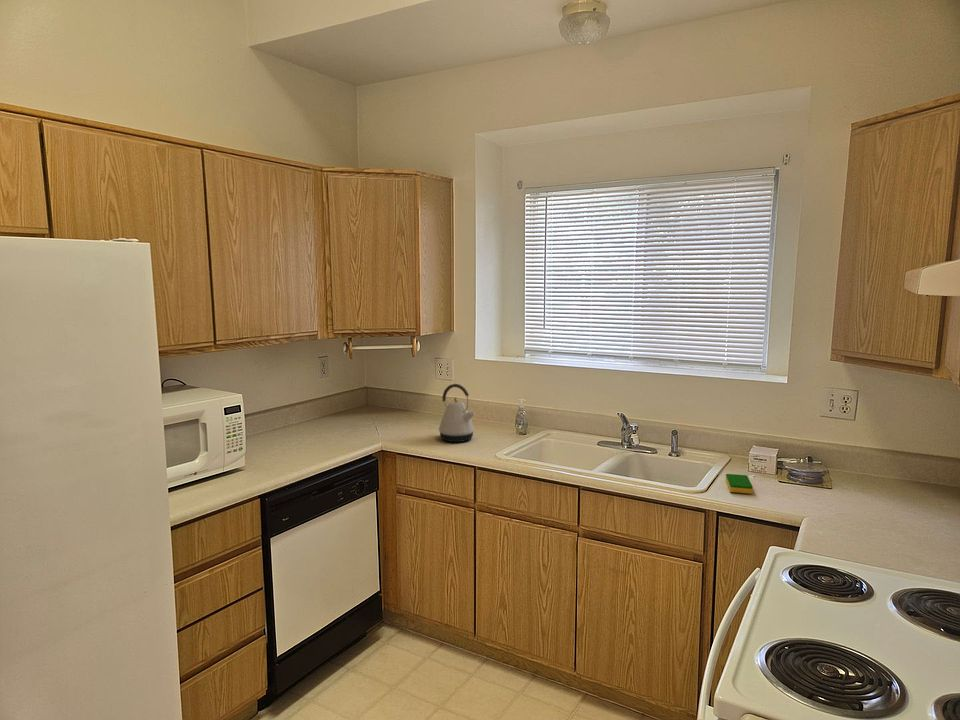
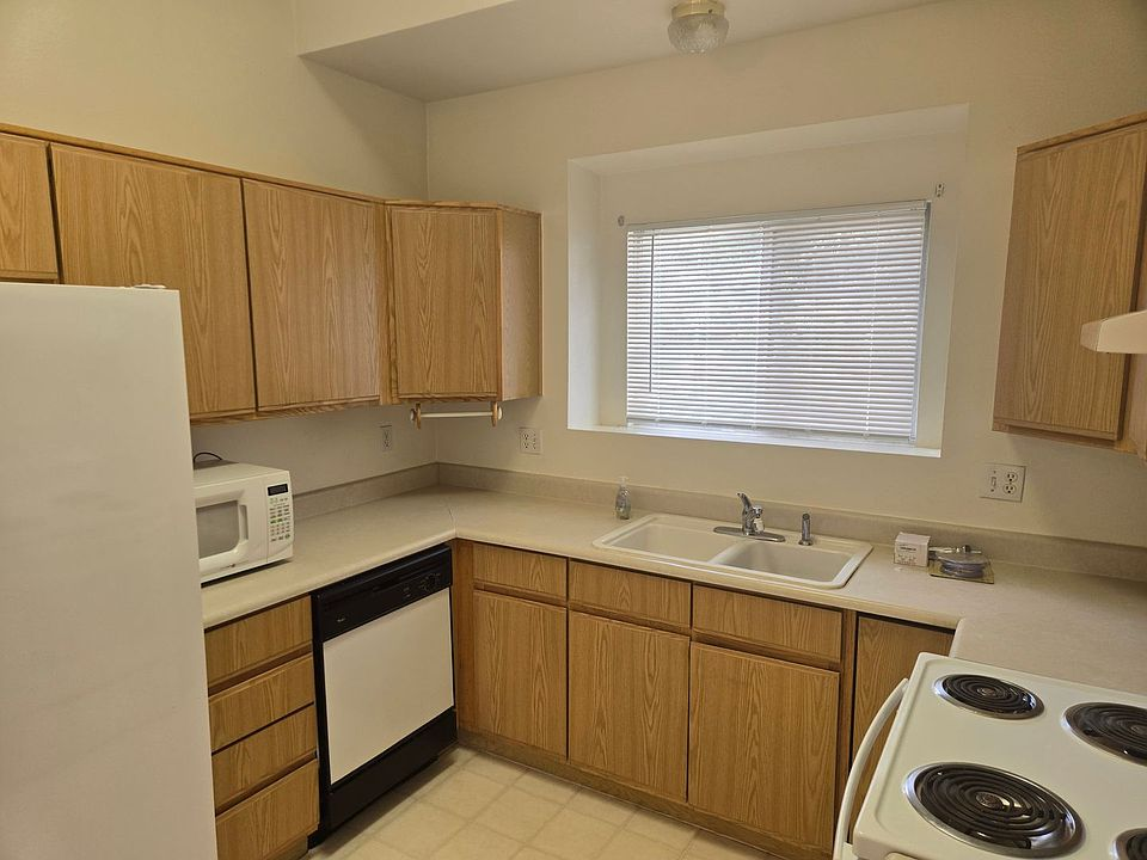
- dish sponge (738, 483)
- kettle (457, 411)
